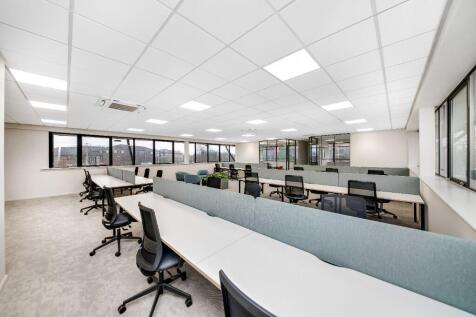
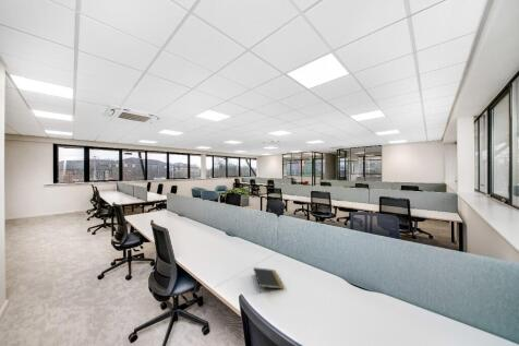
+ notepad (267, 277)
